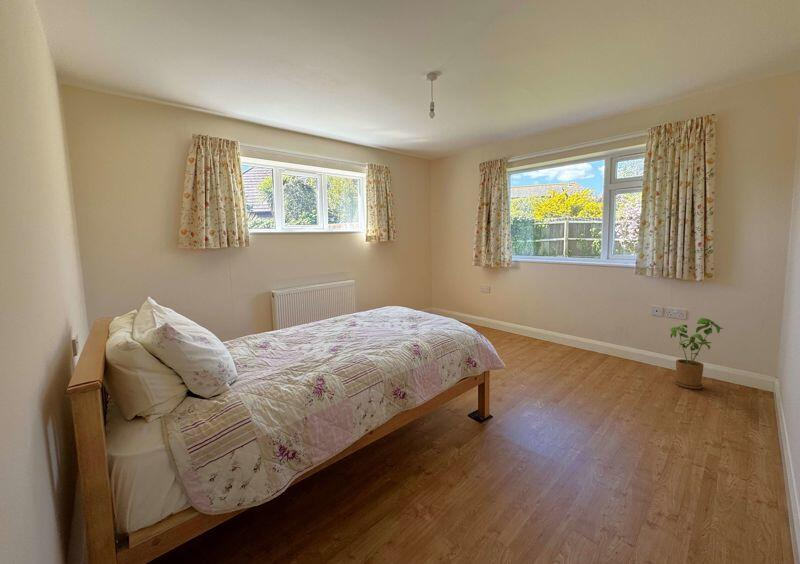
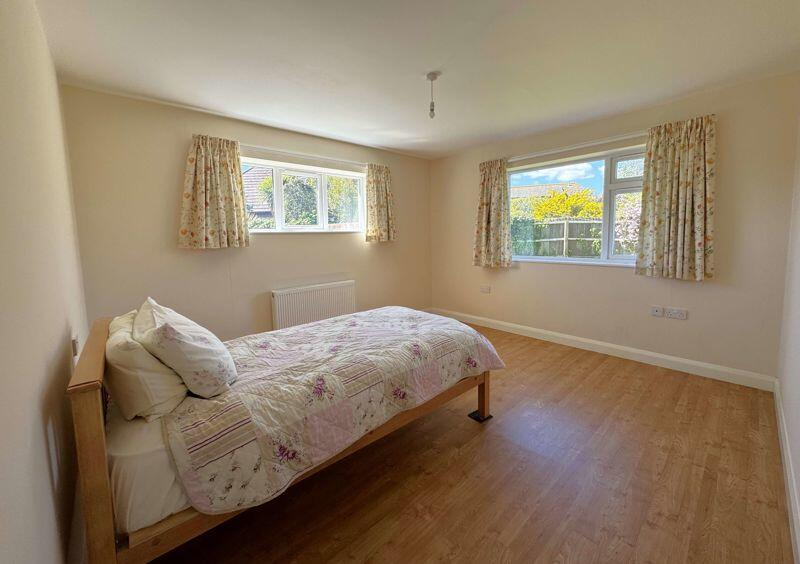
- house plant (691, 352)
